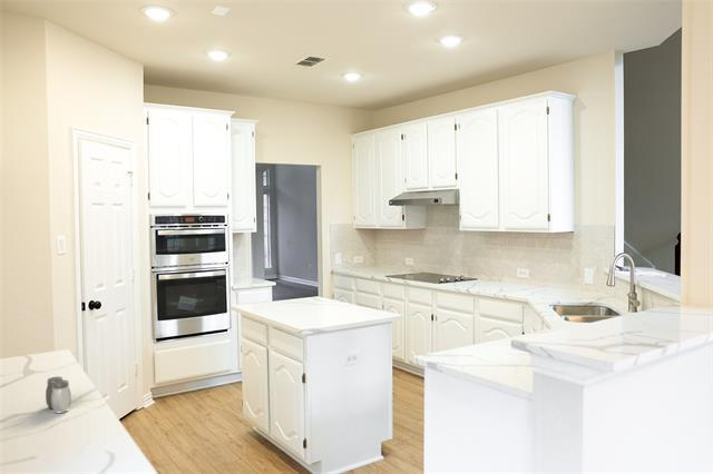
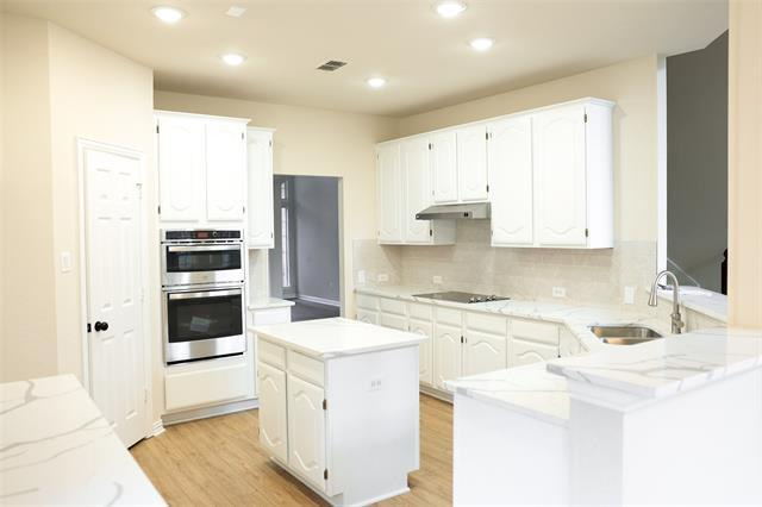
- salt and pepper shaker (58, 394)
